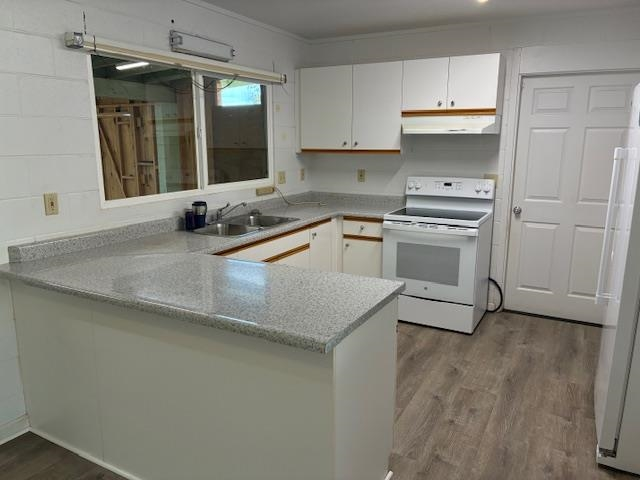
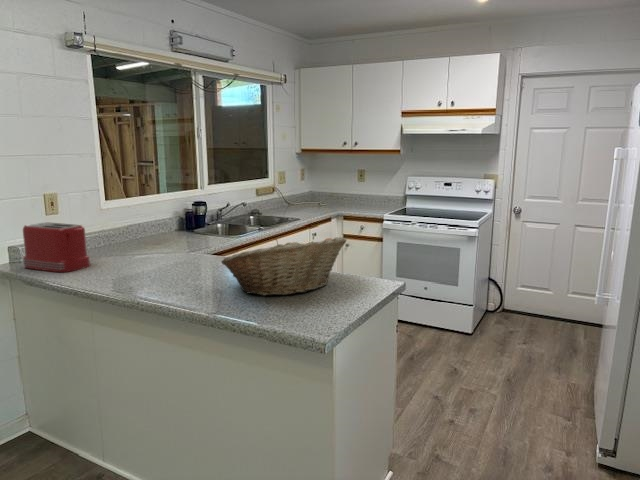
+ fruit basket (286, 260)
+ toaster (55, 245)
